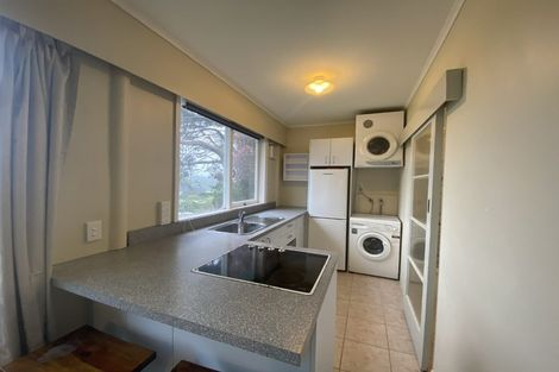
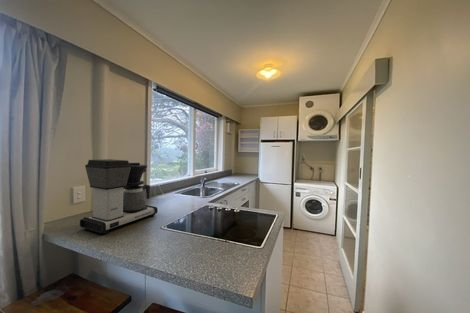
+ coffee maker (123, 189)
